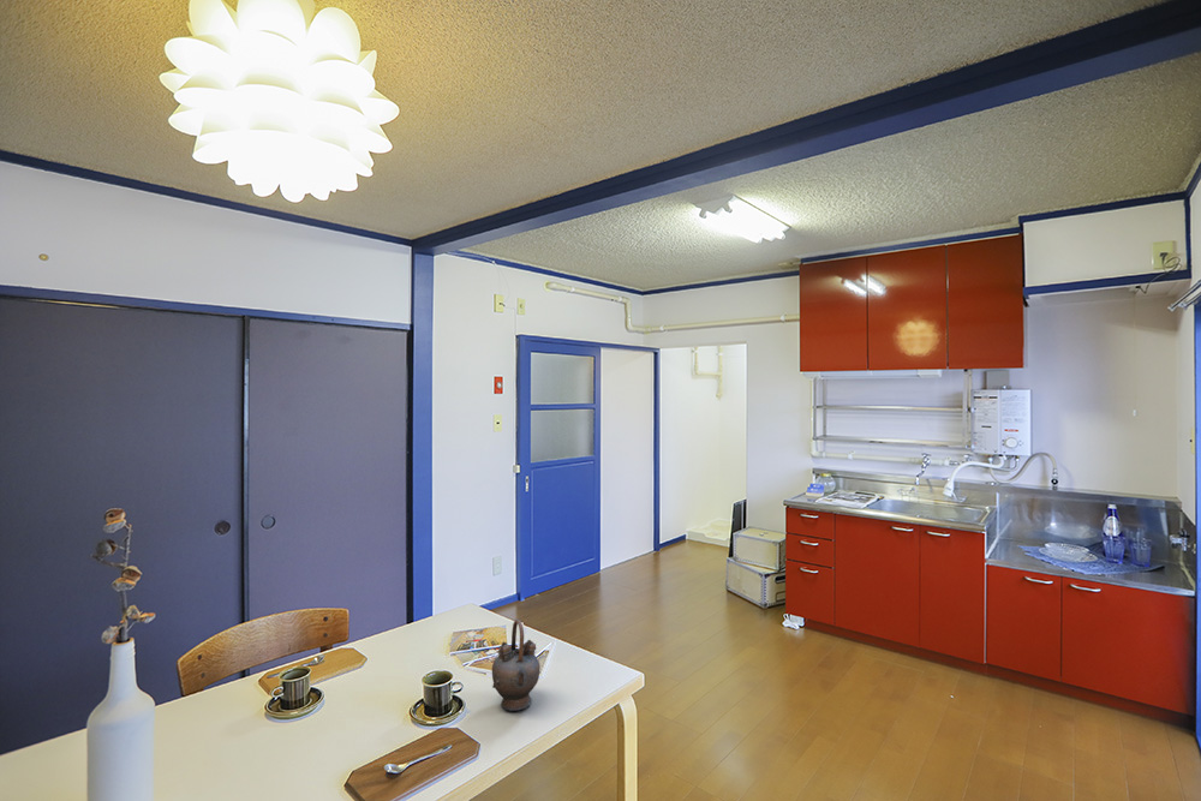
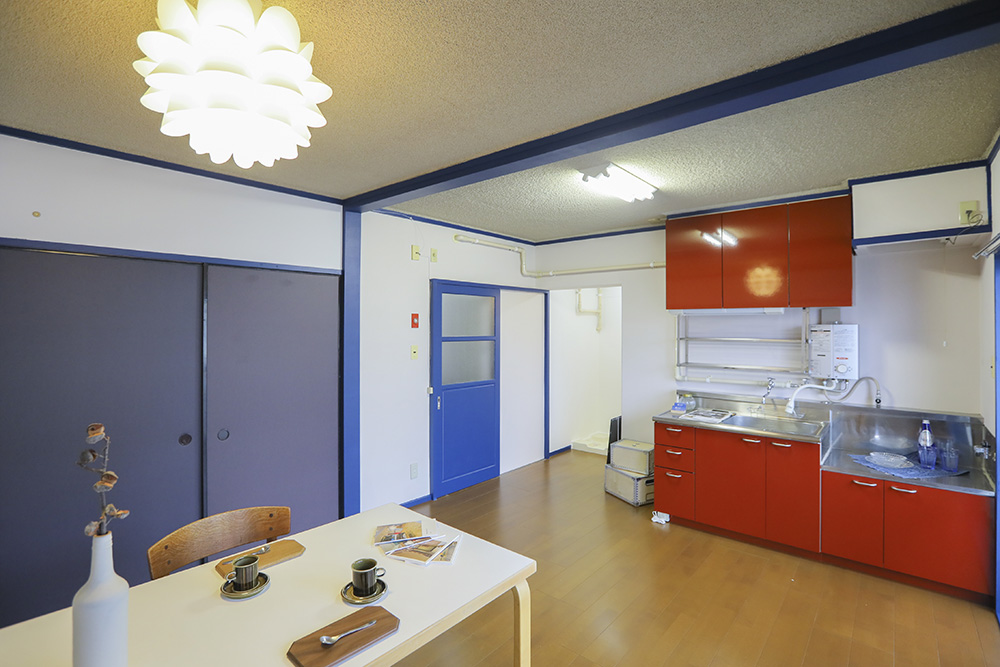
- teapot (516, 664)
